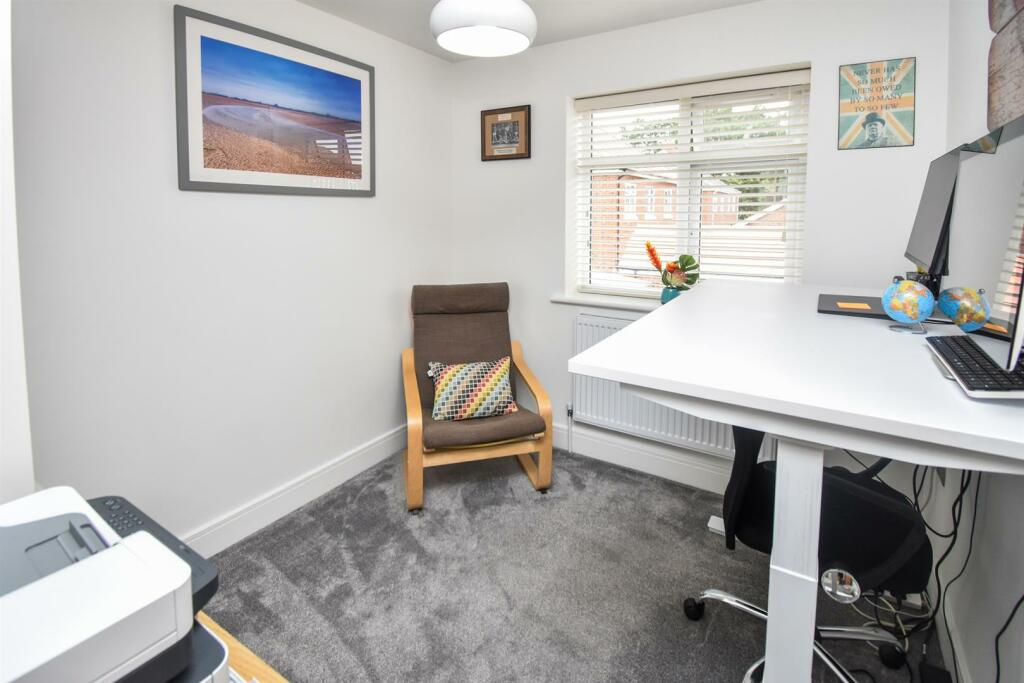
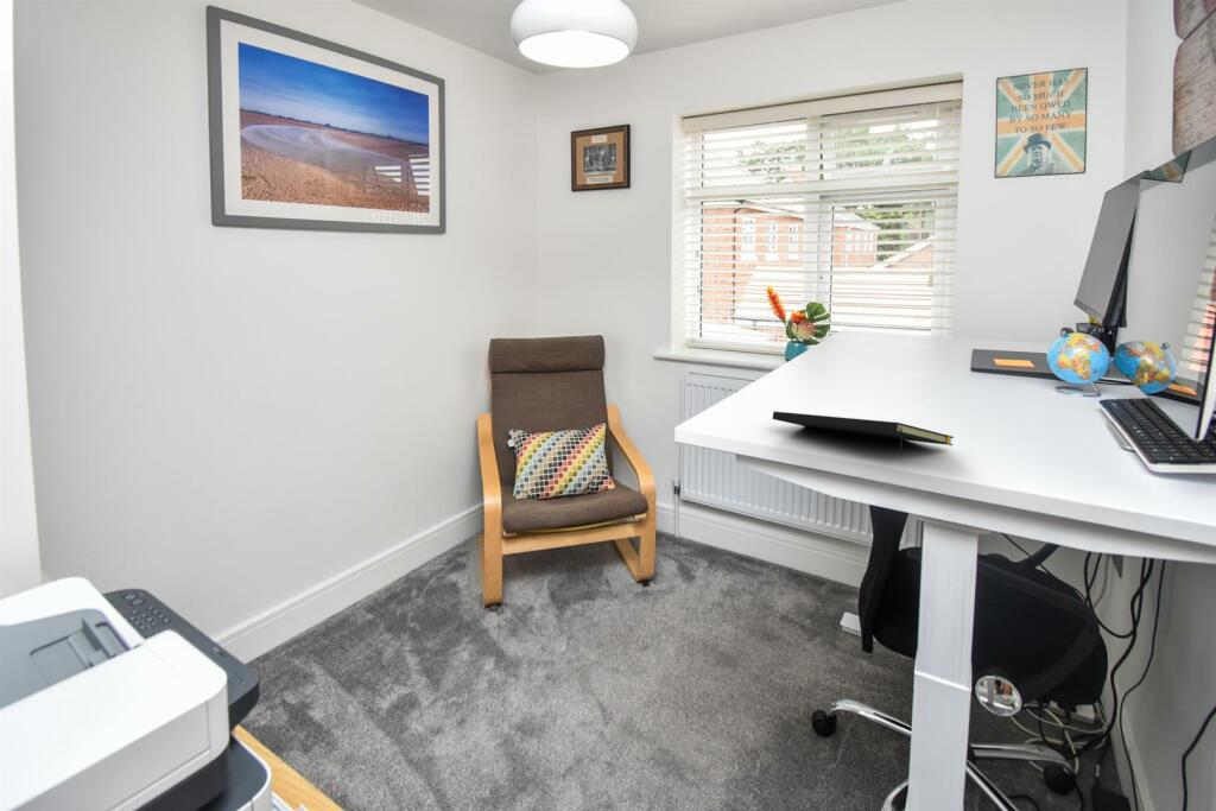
+ notepad (859, 427)
